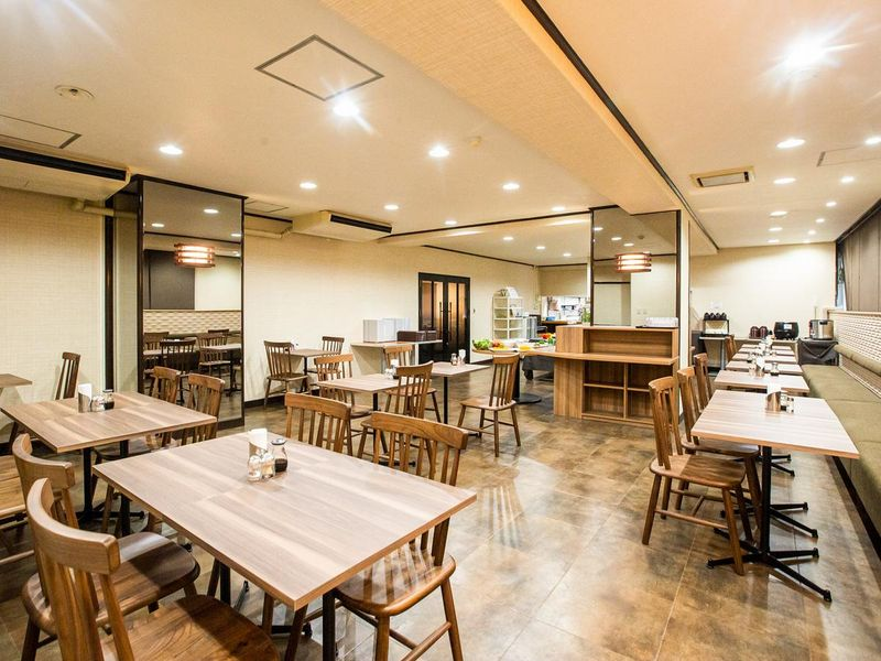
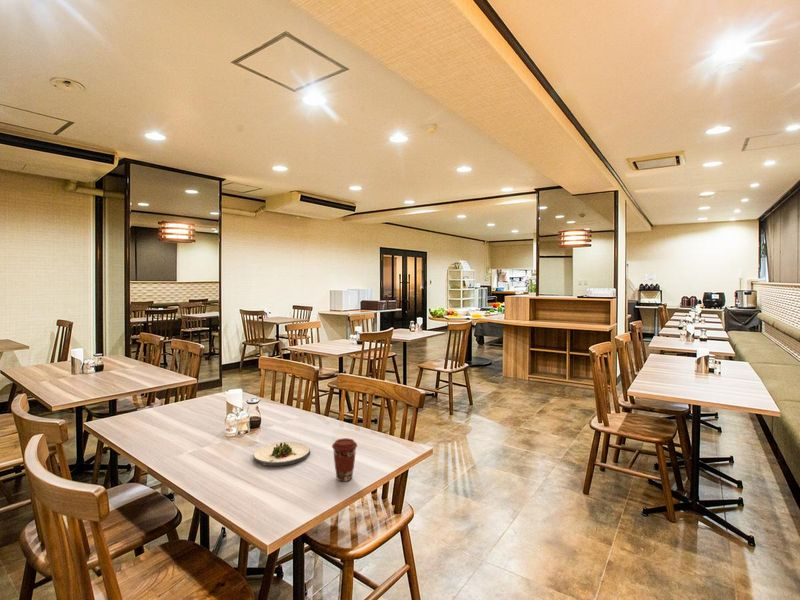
+ coffee cup (344, 459)
+ salad plate (282, 449)
